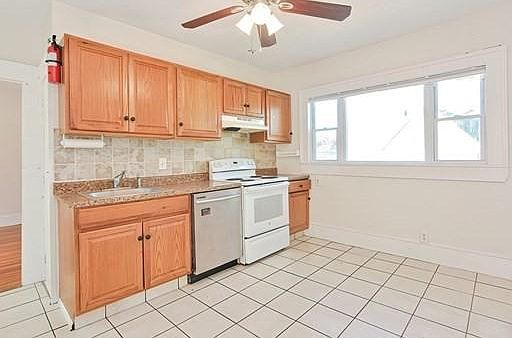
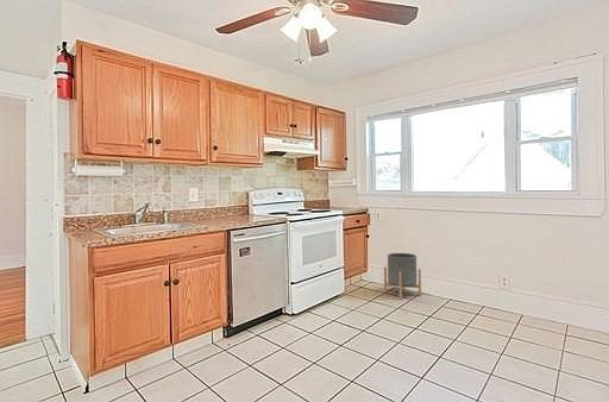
+ planter (402, 274)
